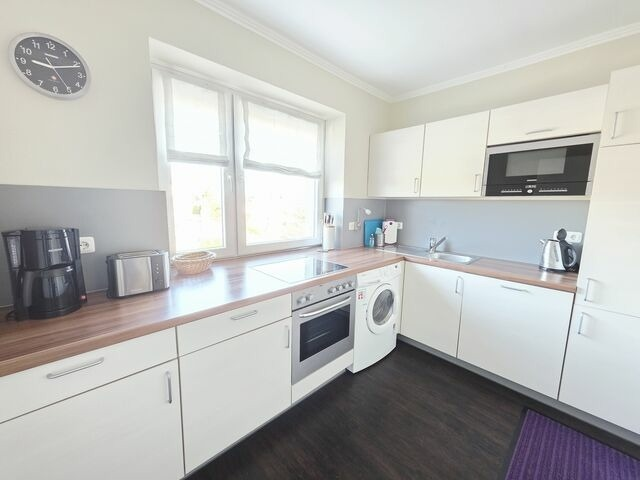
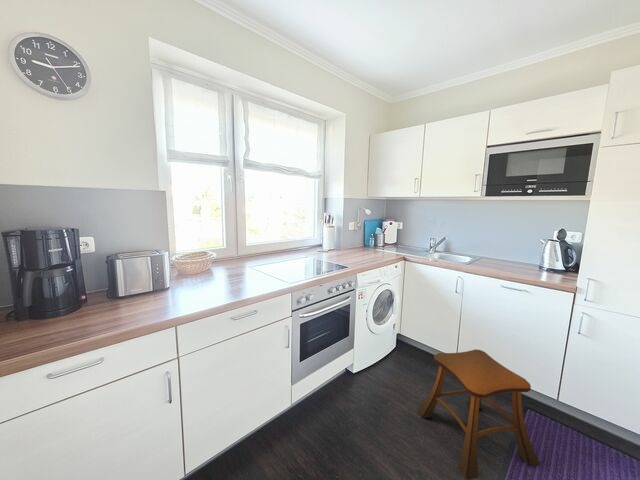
+ stool (474, 401)
